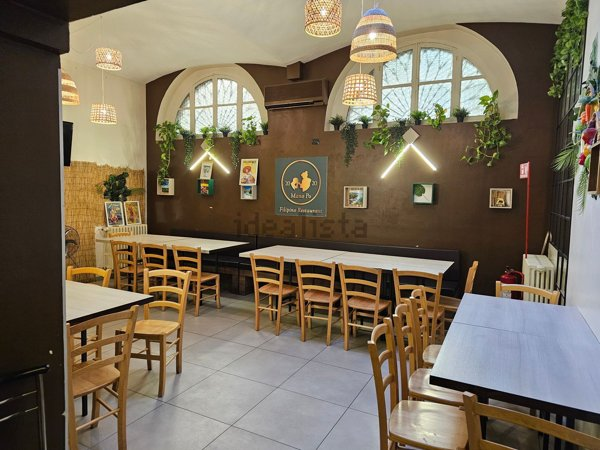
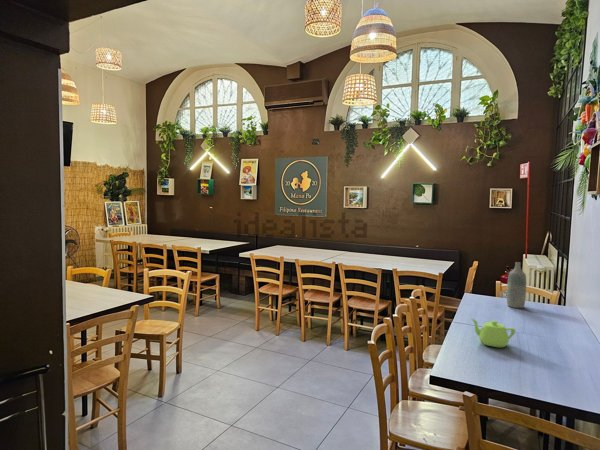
+ teapot (492, 332)
+ bottle (516, 284)
